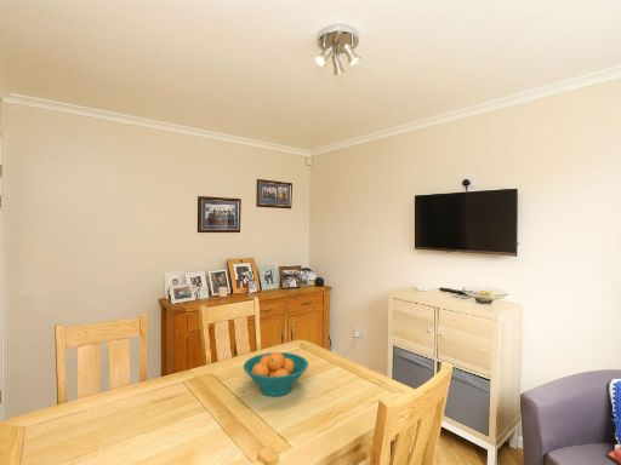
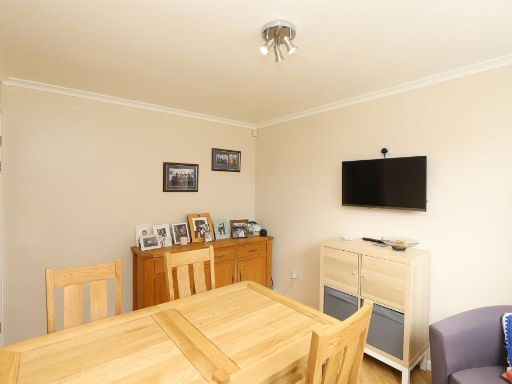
- fruit bowl (275, 371)
